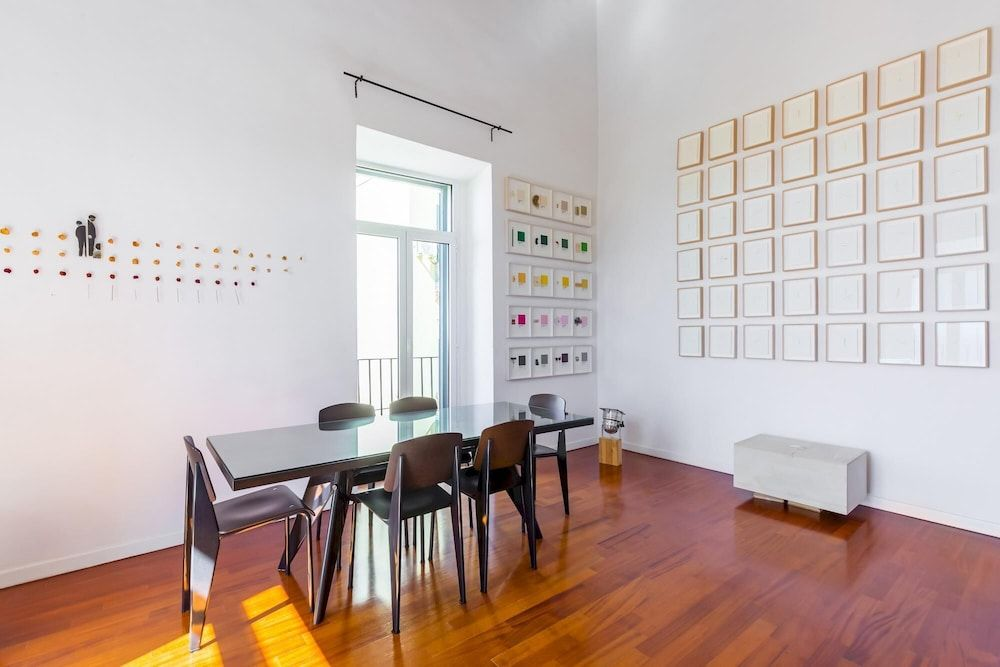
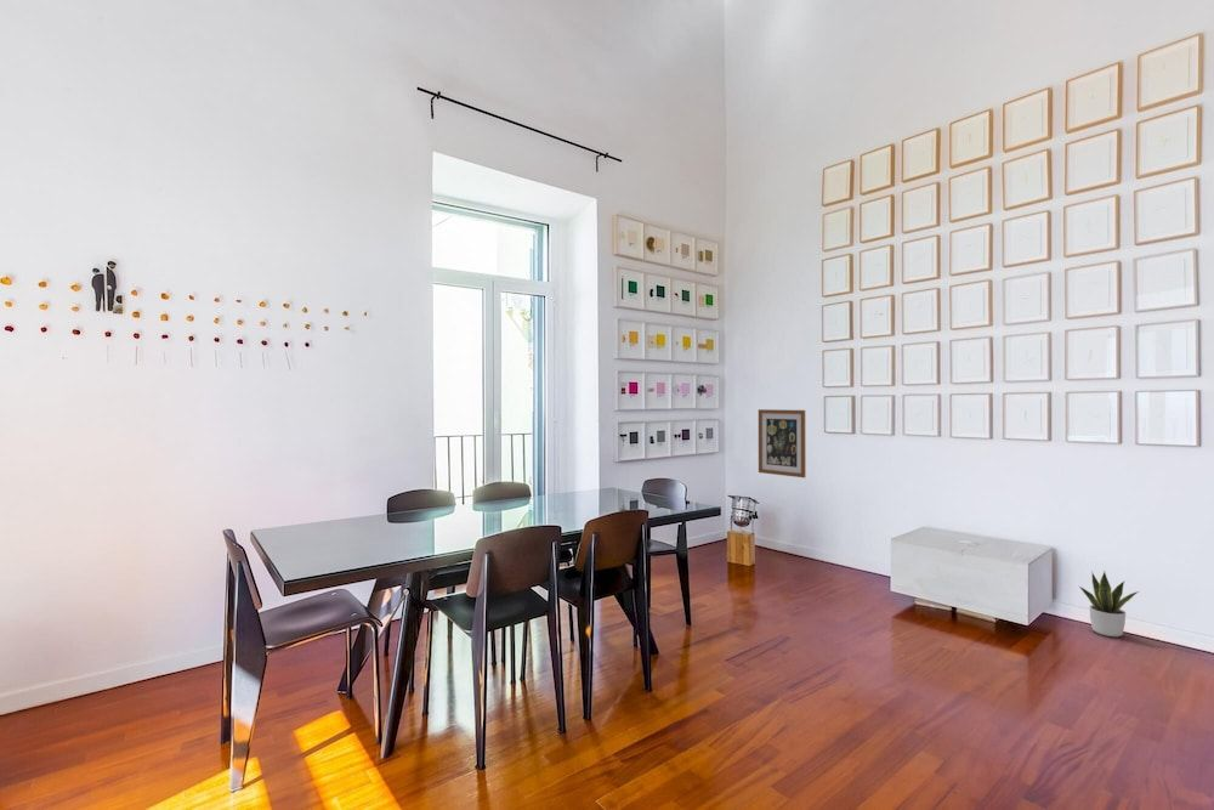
+ wall art (781, 442)
+ potted plant (1108, 601)
